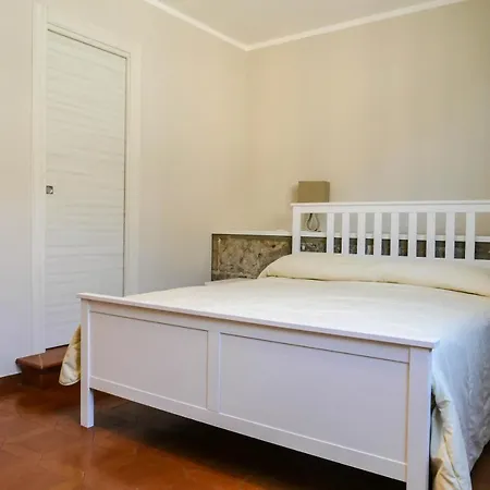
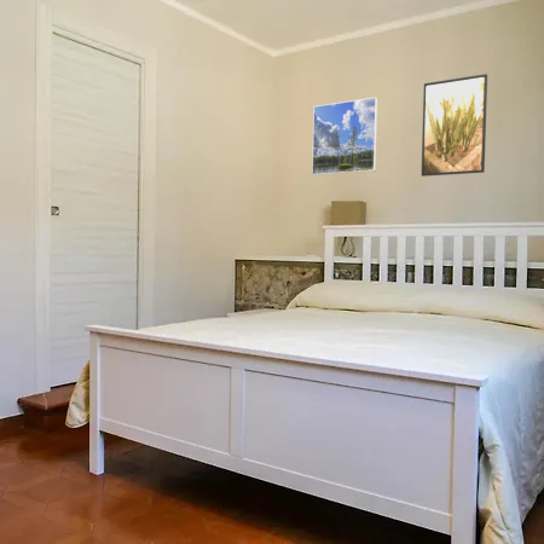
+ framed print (453, 126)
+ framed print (343, 137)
